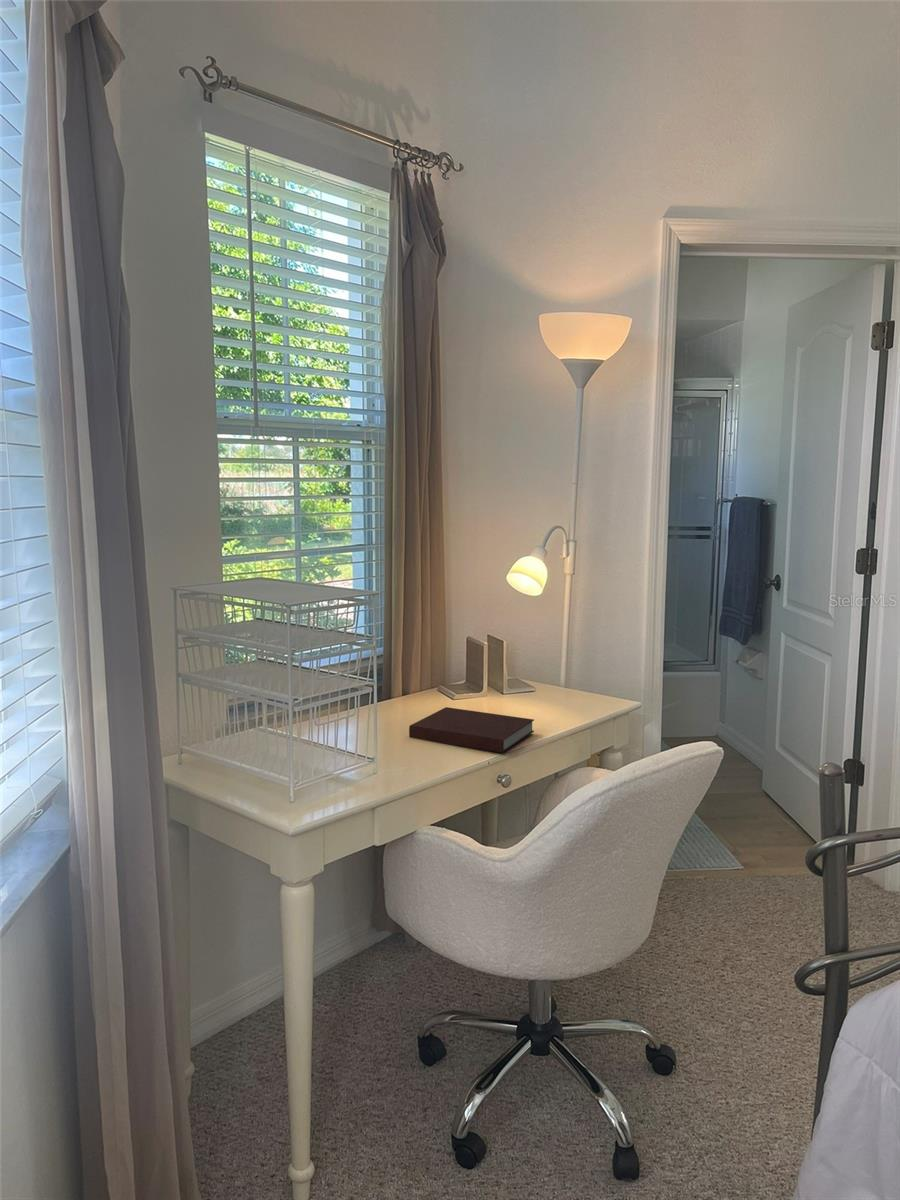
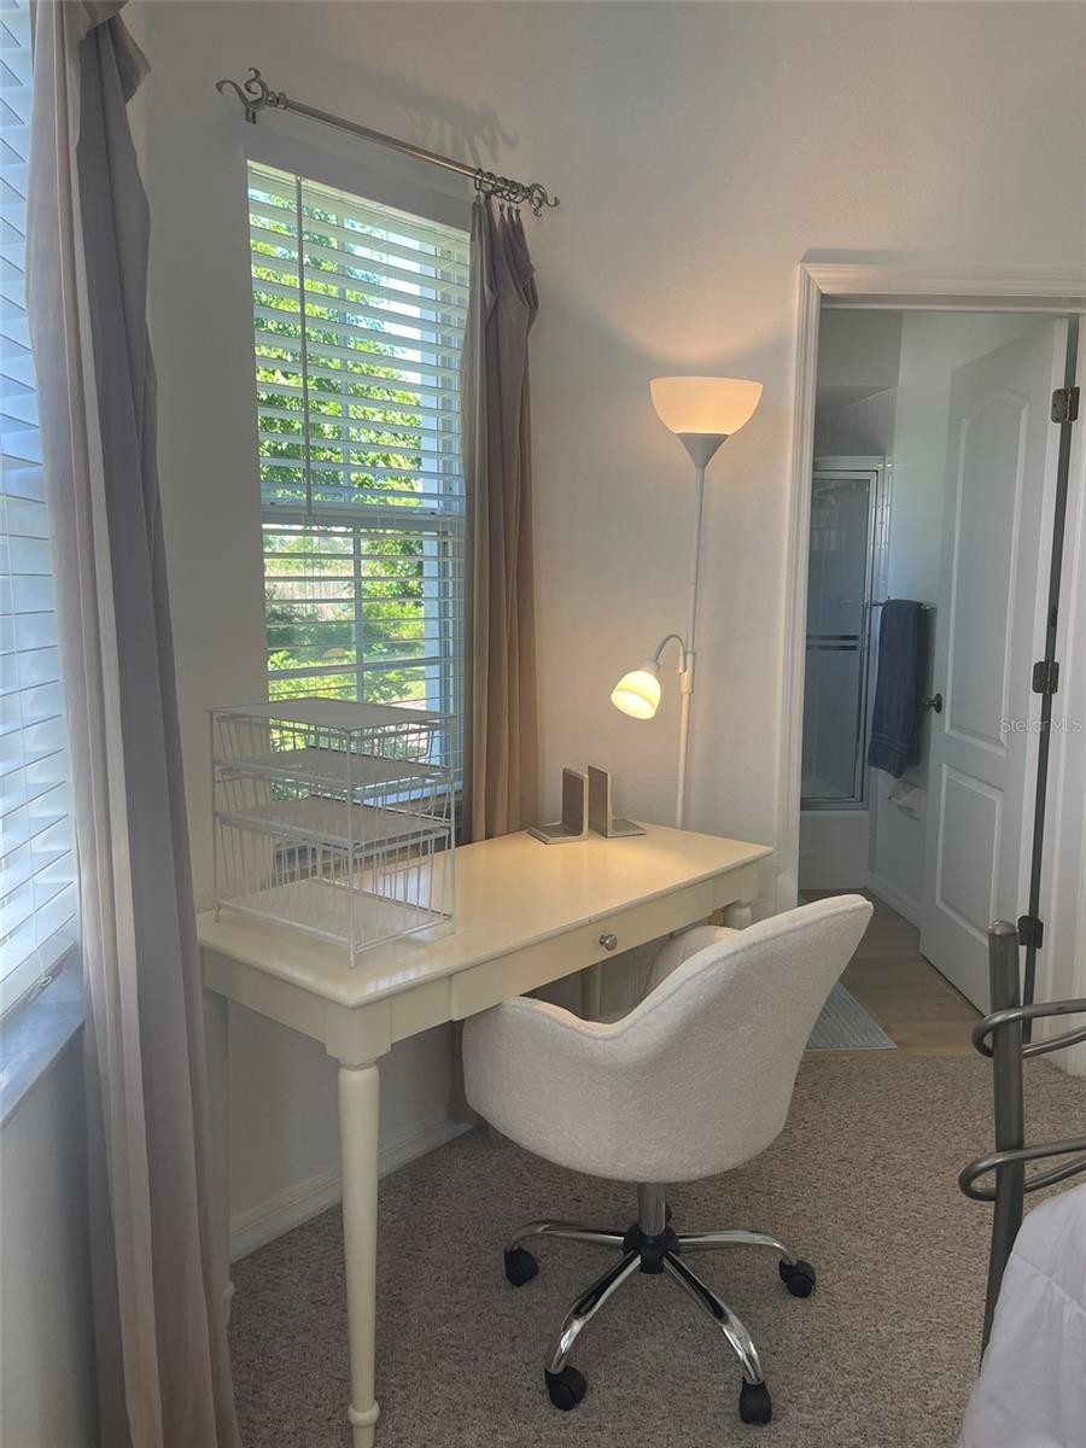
- notebook (472, 728)
